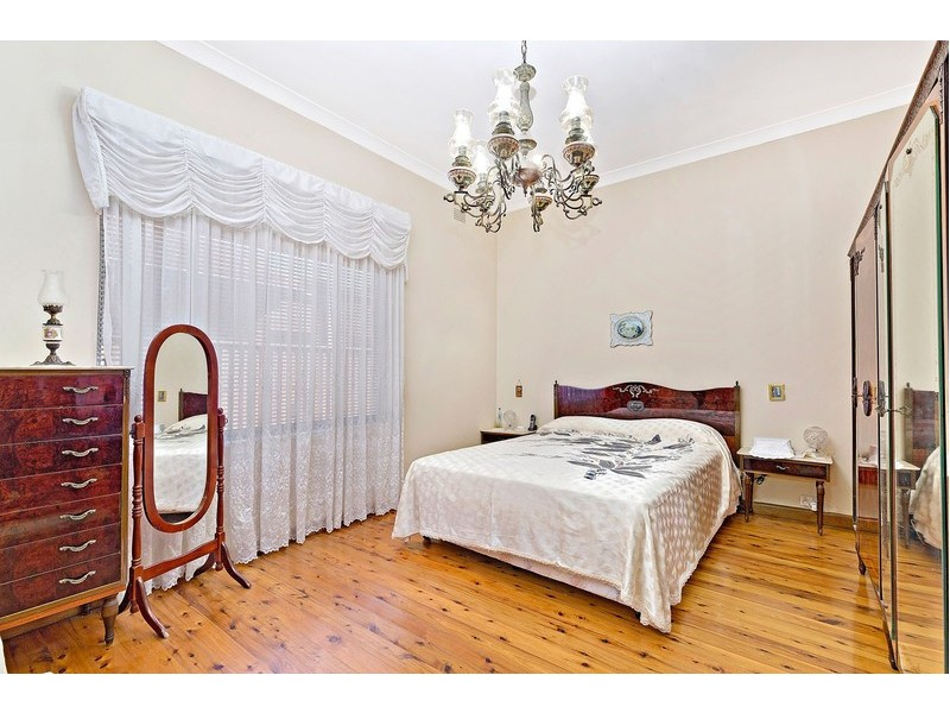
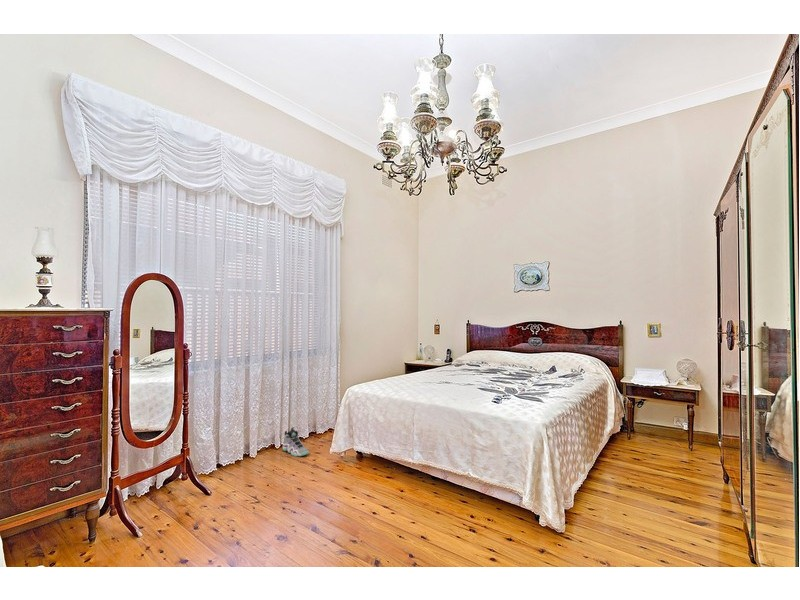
+ sneaker (294, 440)
